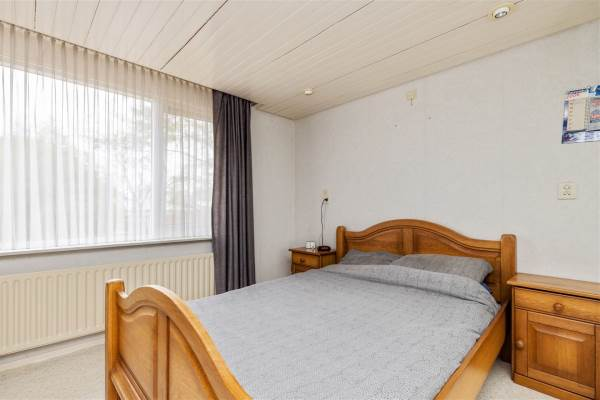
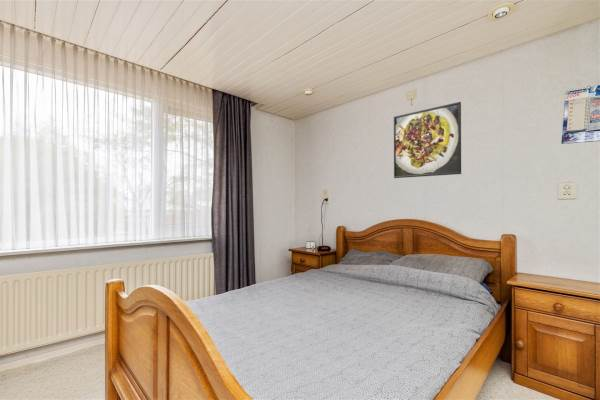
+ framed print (424, 143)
